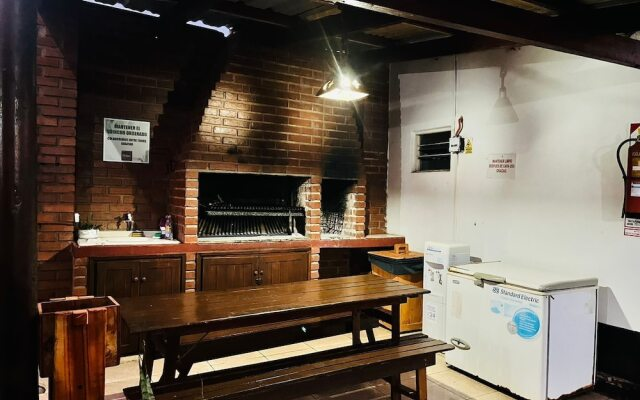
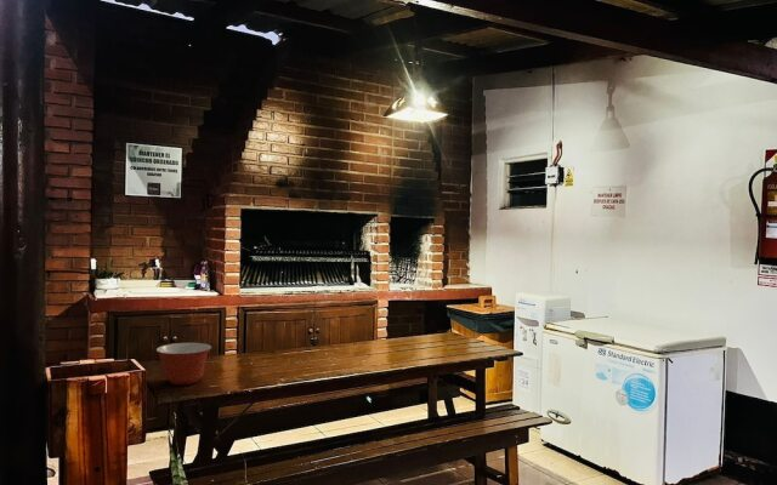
+ mixing bowl (183, 364)
